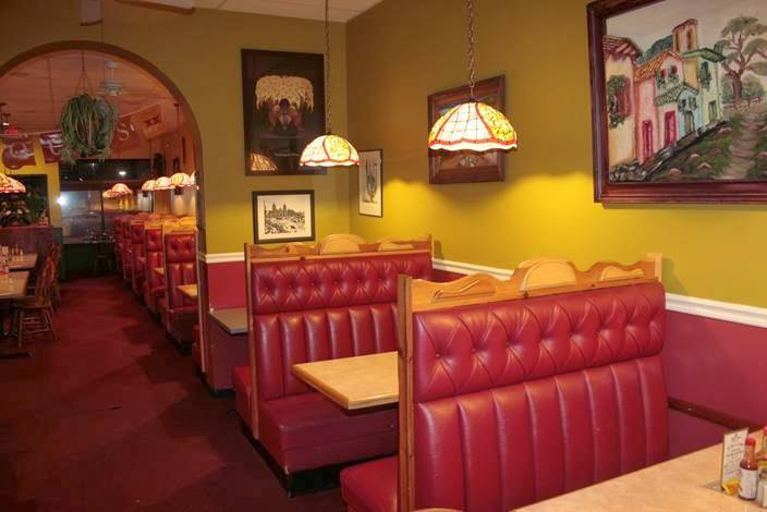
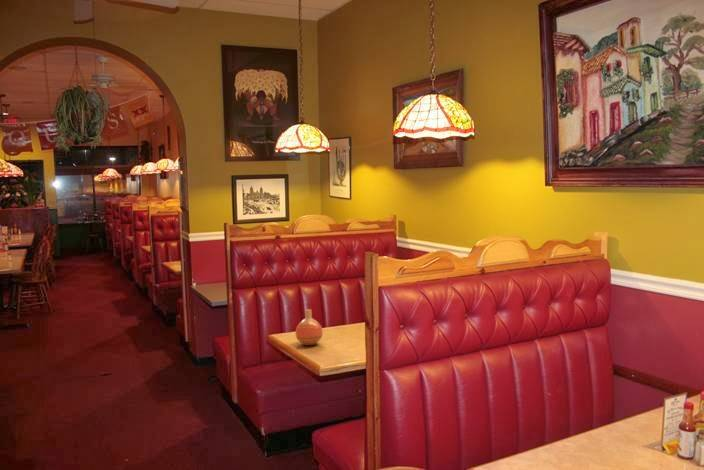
+ vase (308, 327)
